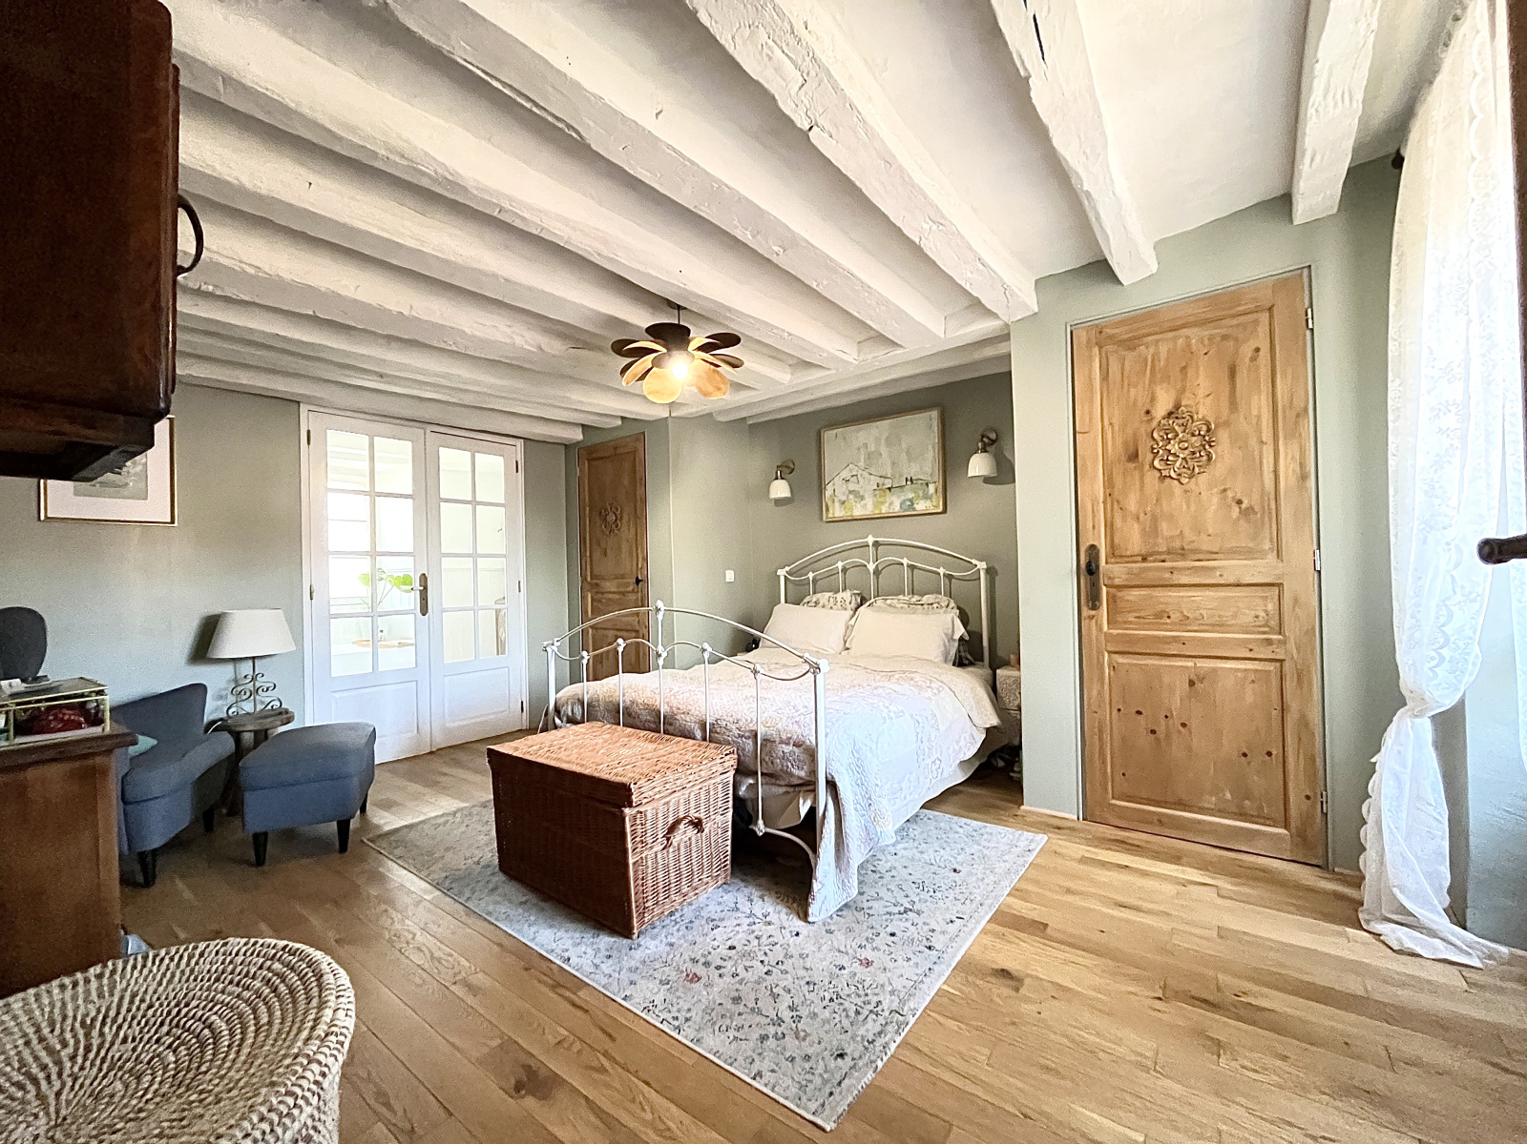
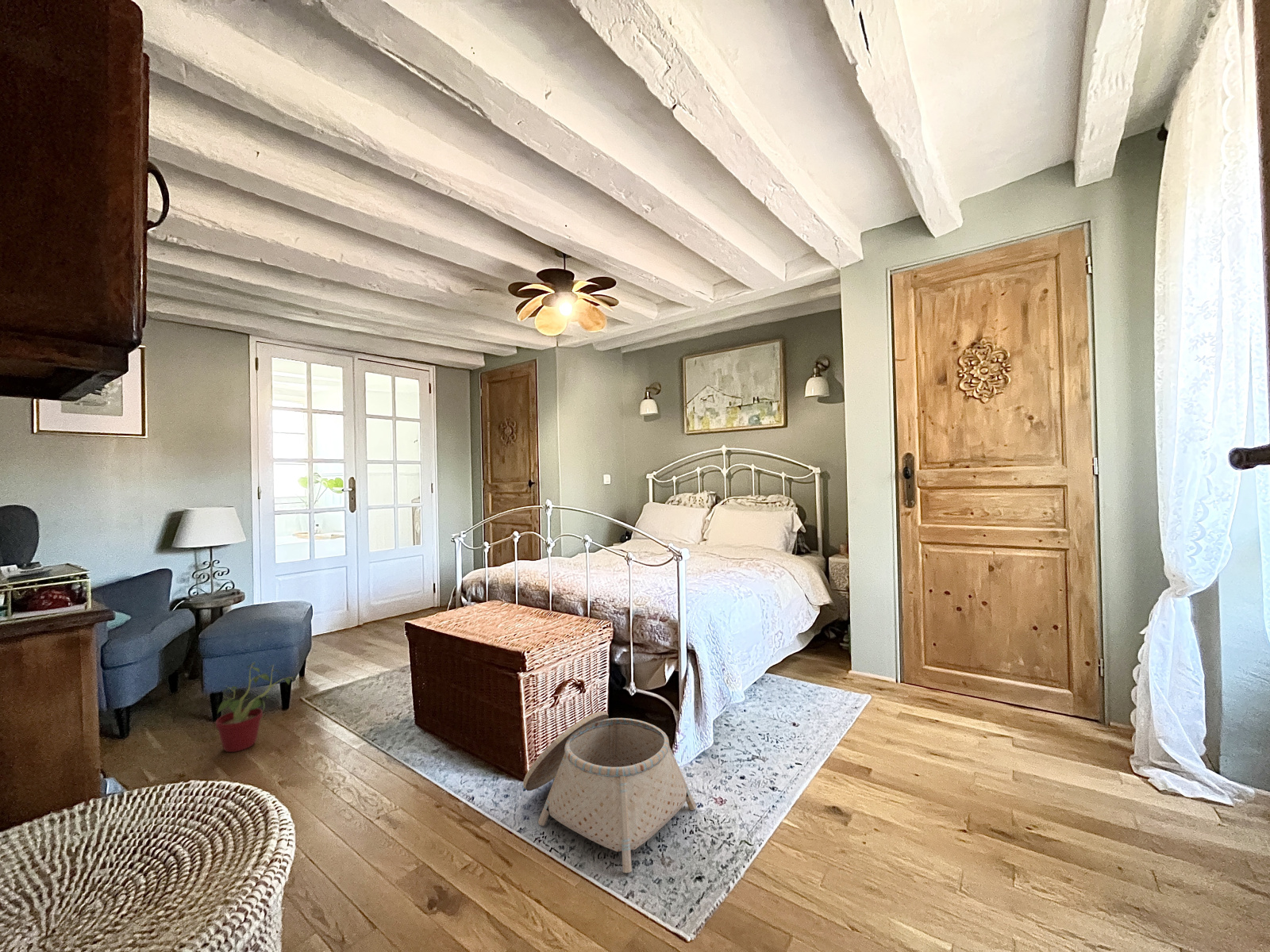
+ potted plant (258, 701)
+ basket (600, 764)
